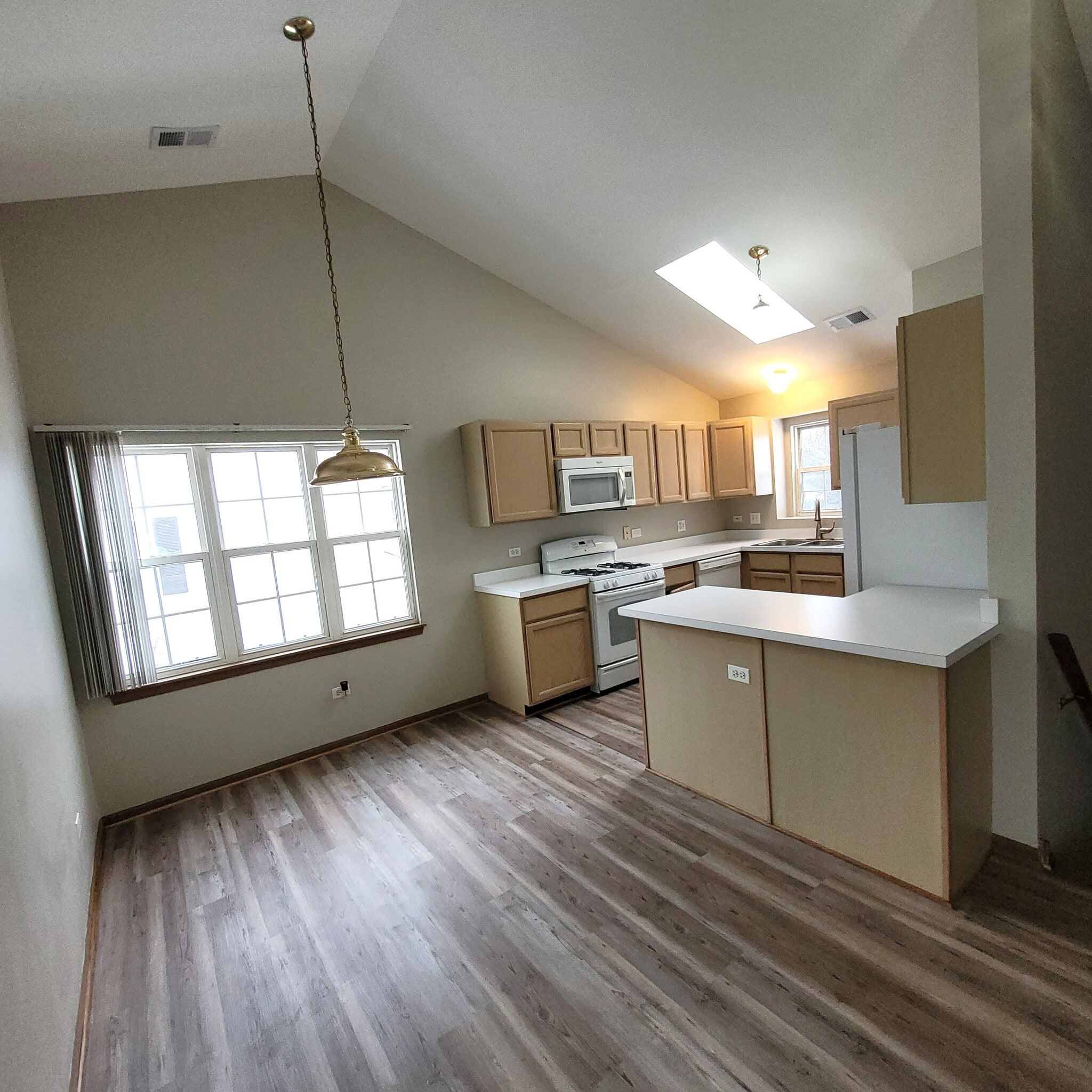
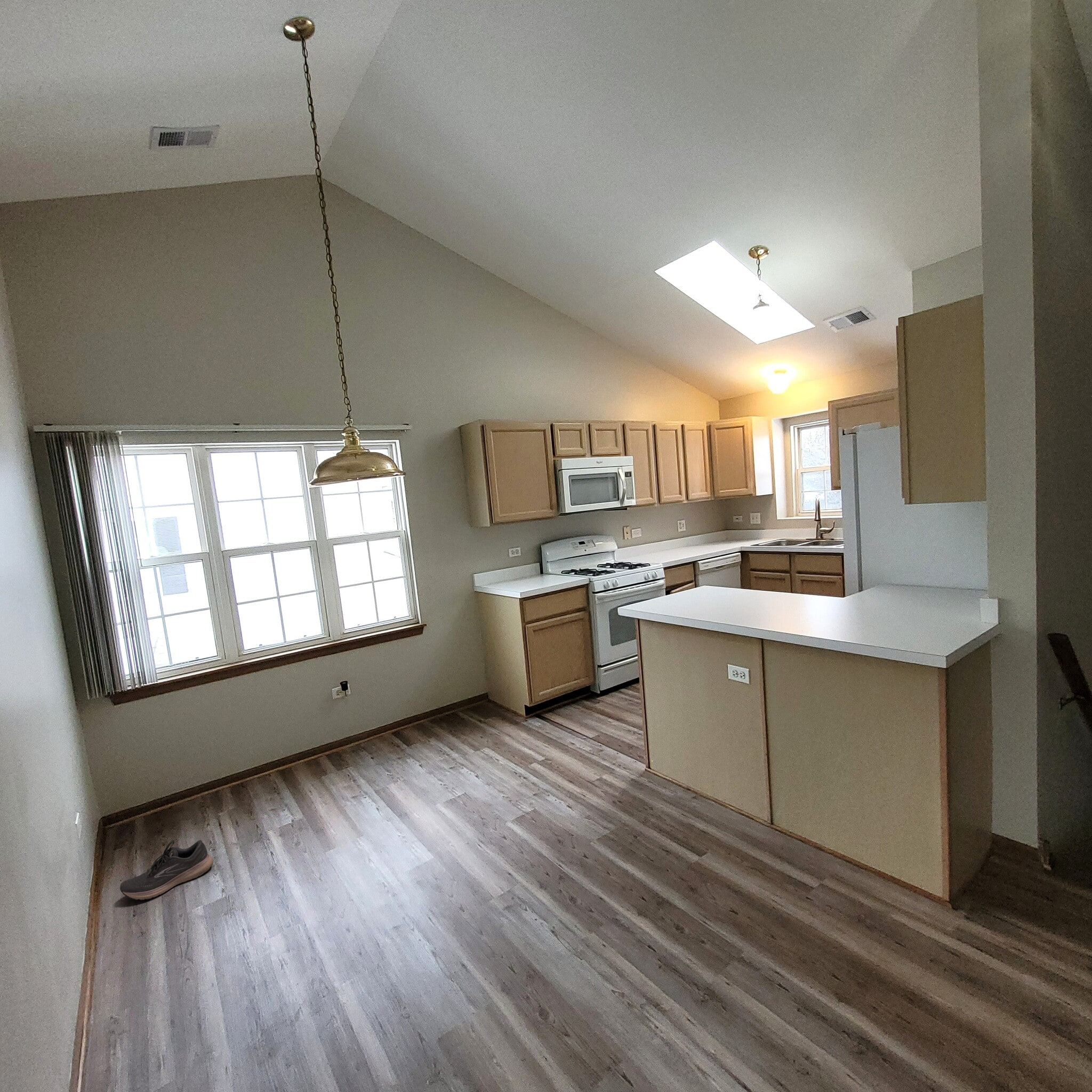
+ shoe (166, 864)
